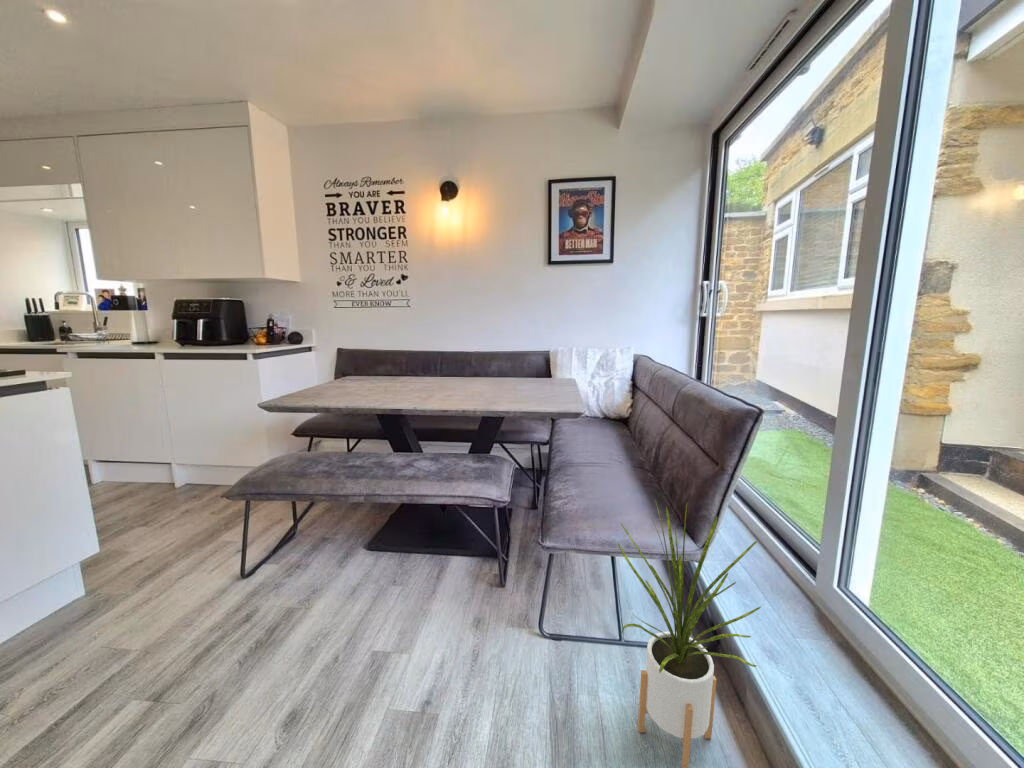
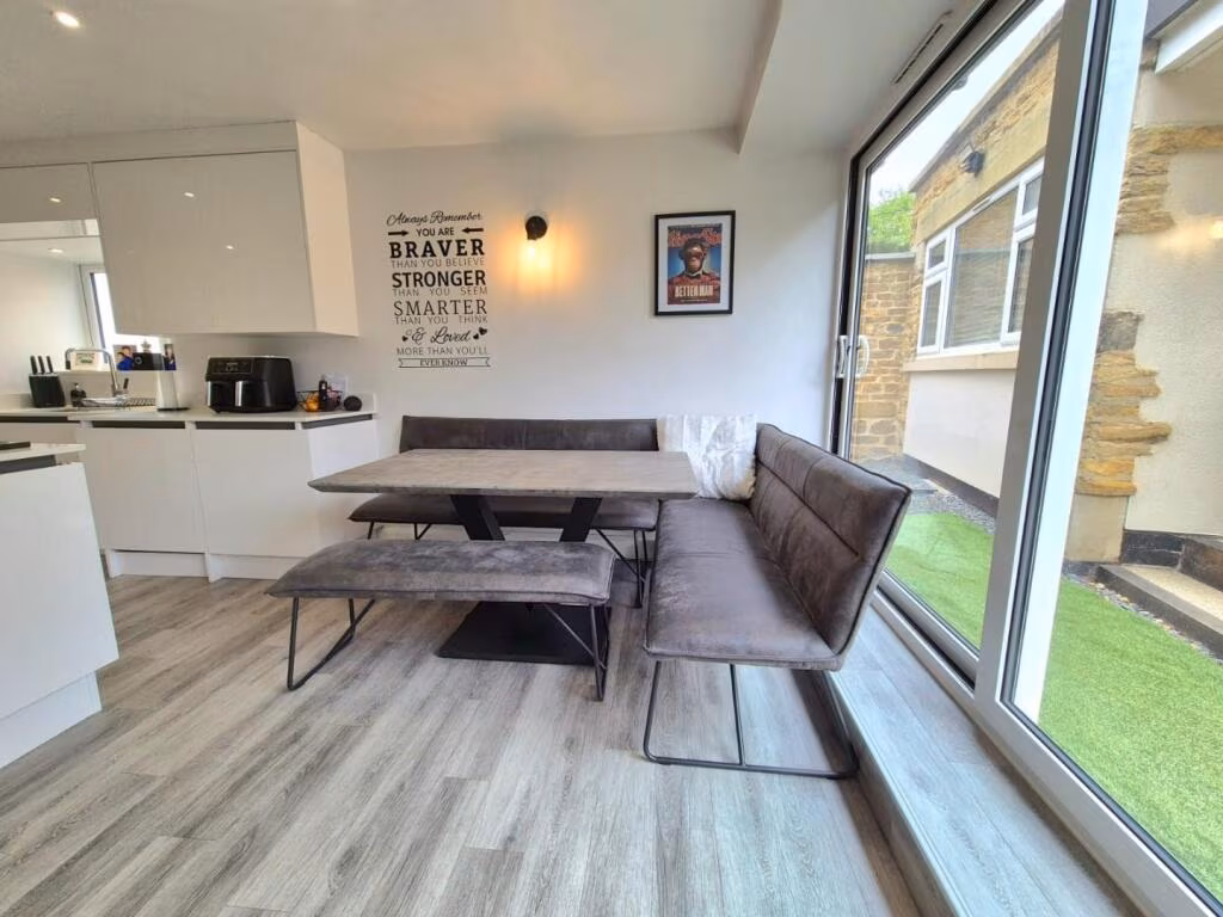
- house plant (685, 631)
